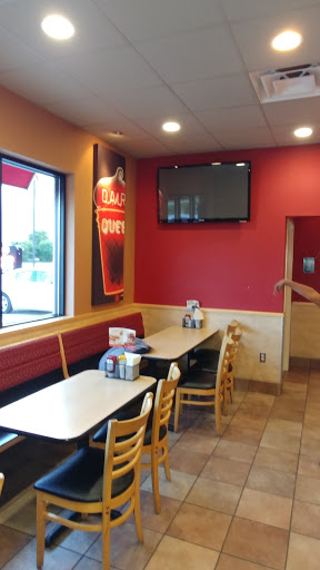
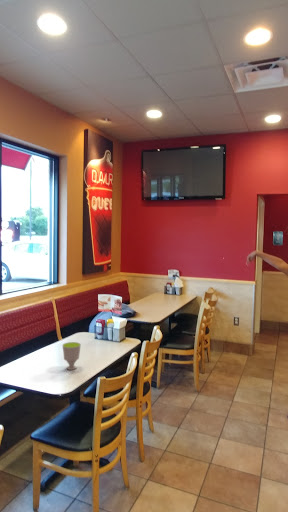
+ cup (71, 356)
